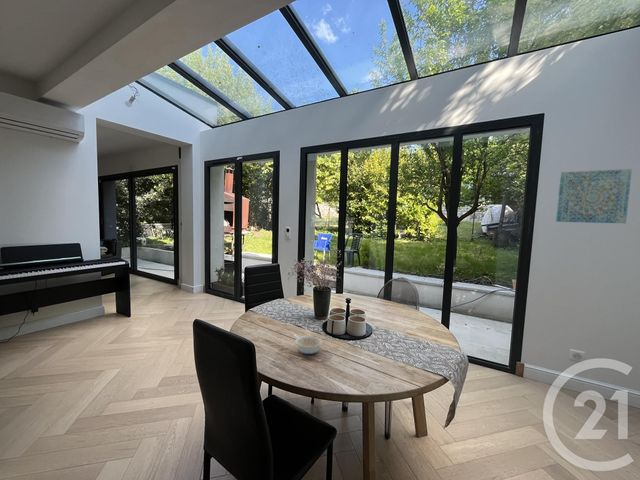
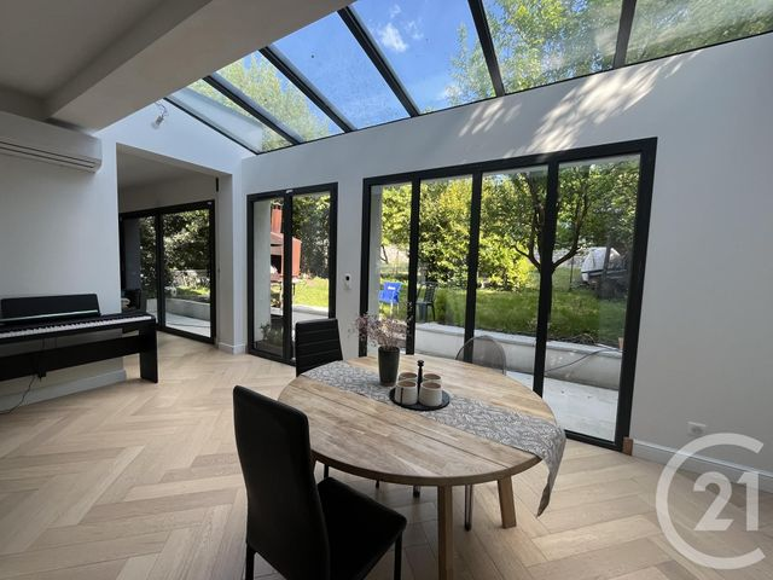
- legume (307, 344)
- wall art (591, 196)
